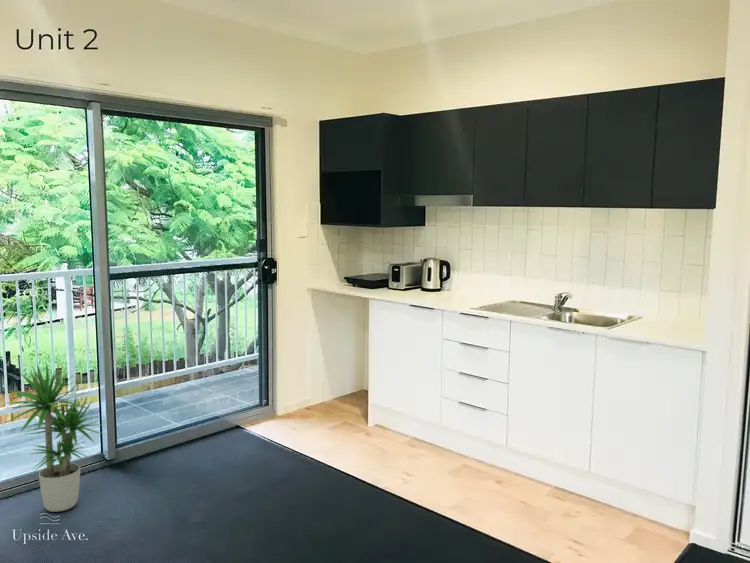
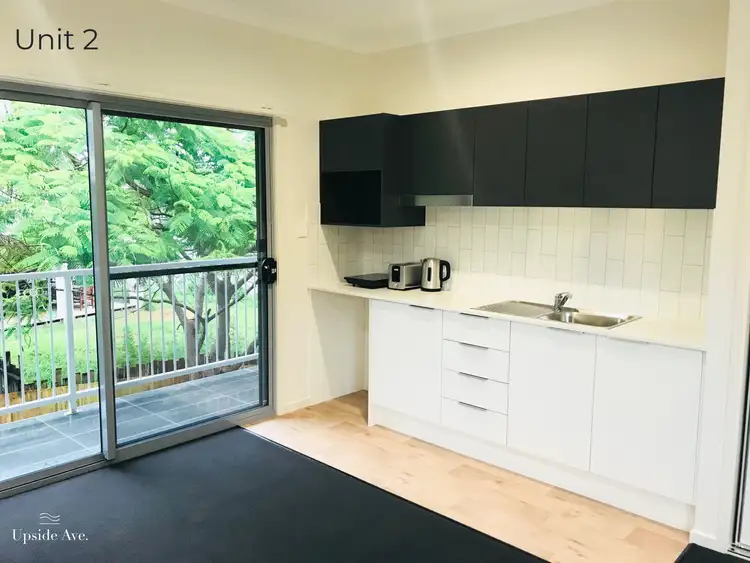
- potted plant (57, 435)
